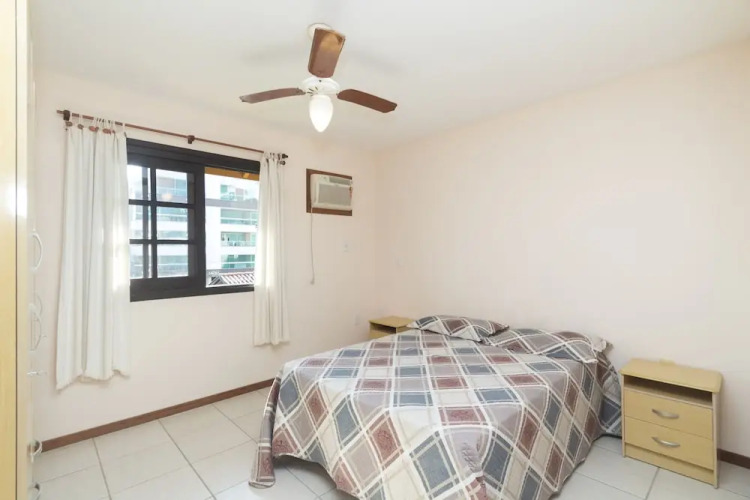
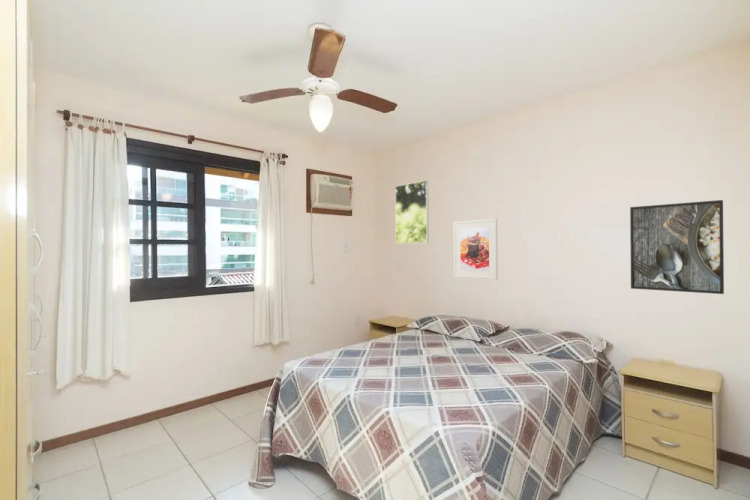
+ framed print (673, 247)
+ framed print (411, 213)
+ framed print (474, 249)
